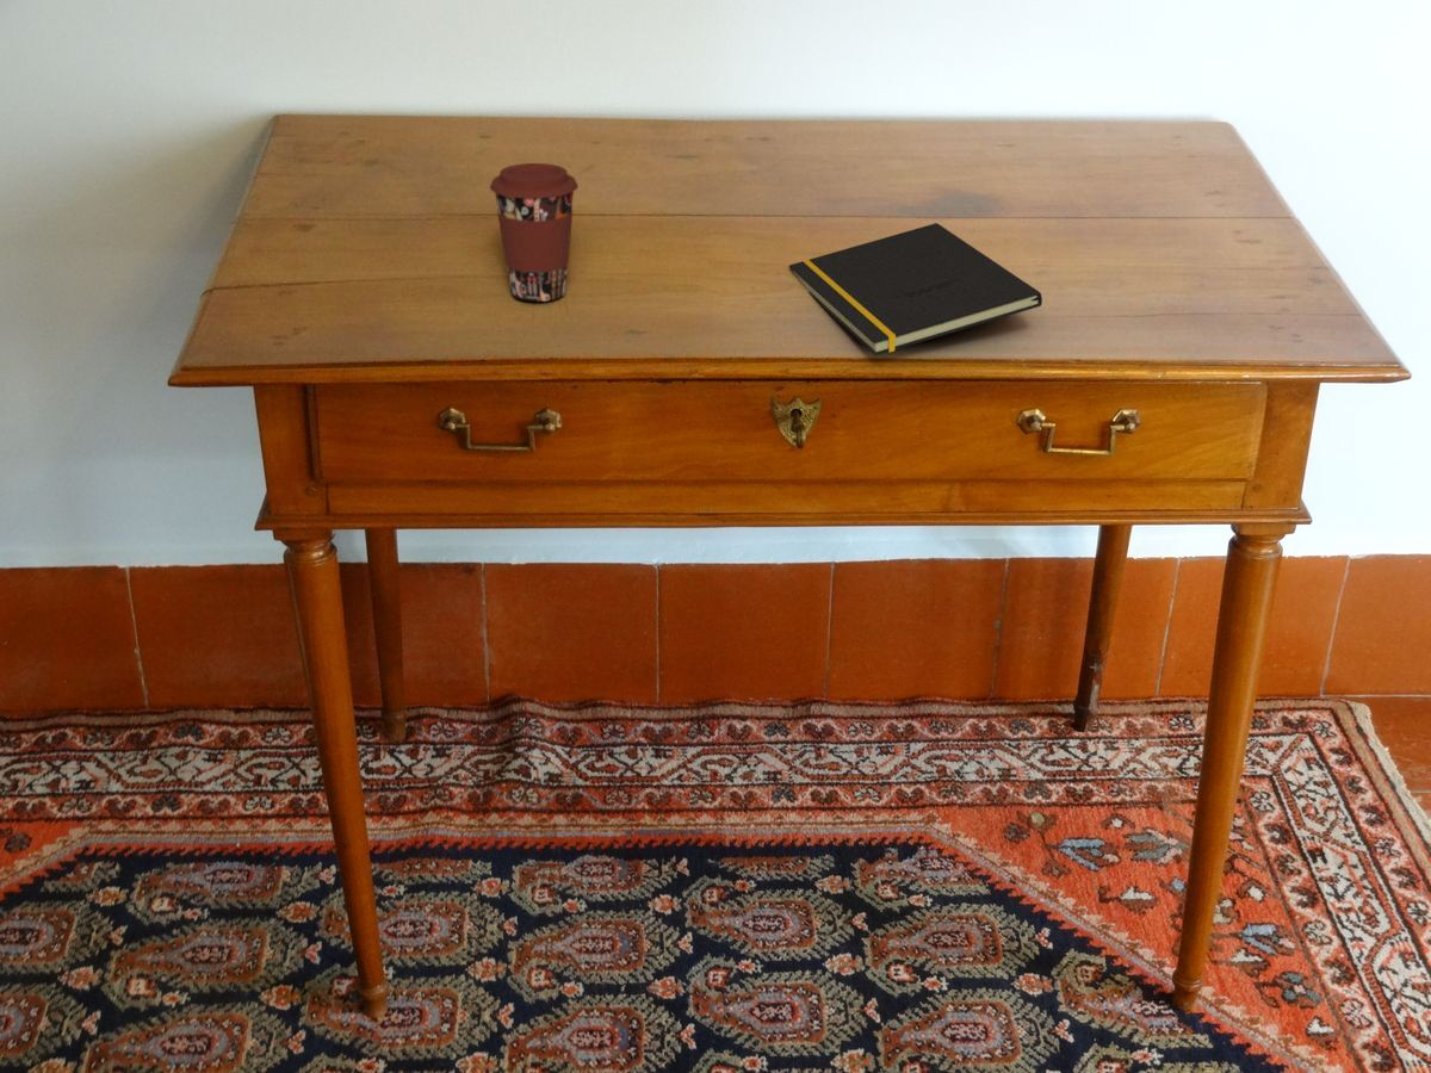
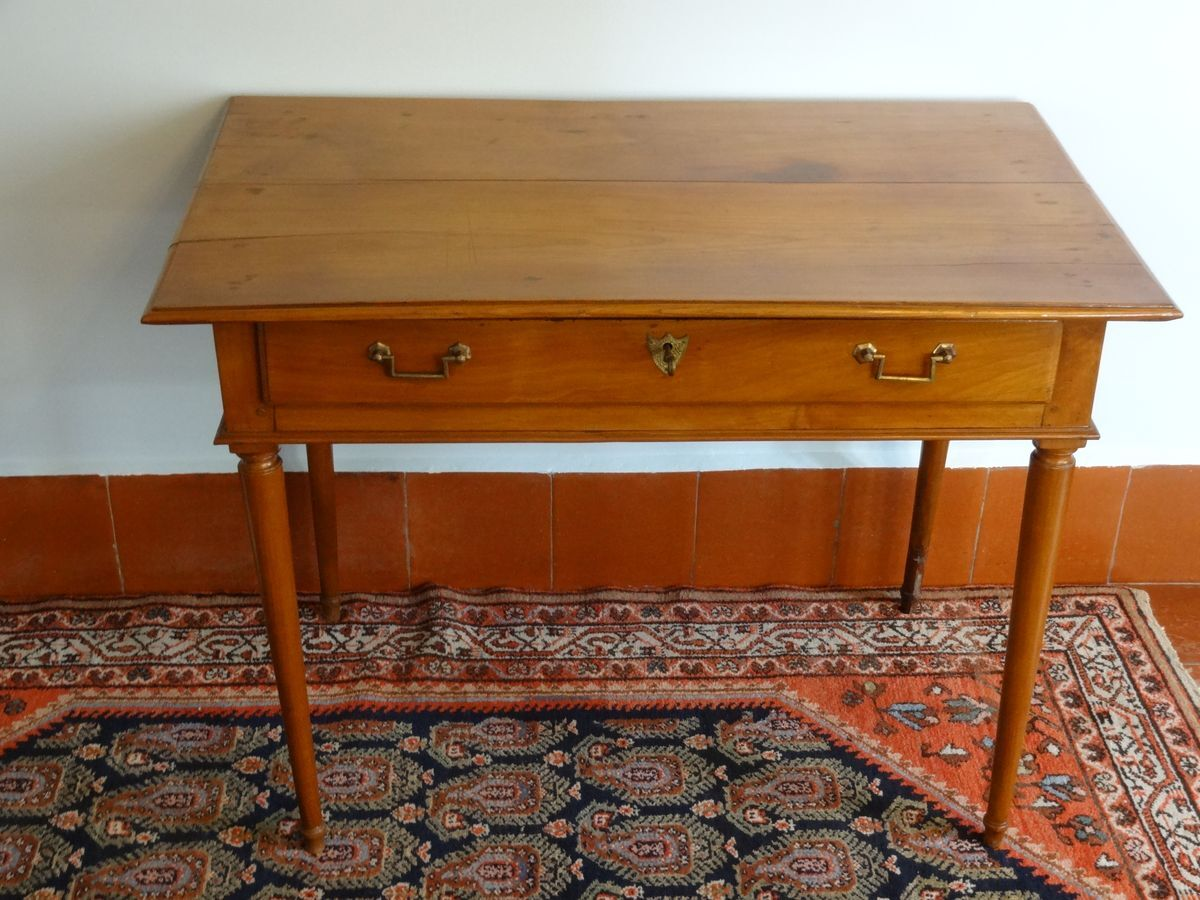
- notepad (909, 284)
- coffee cup (535, 232)
